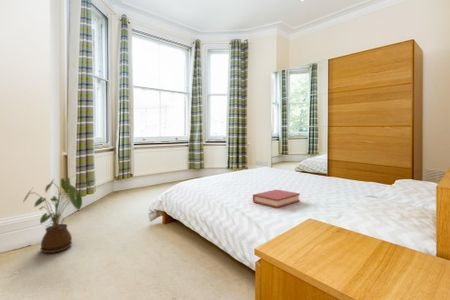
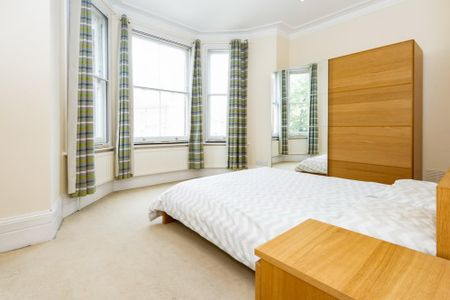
- house plant (61, 213)
- hardback book (276, 197)
